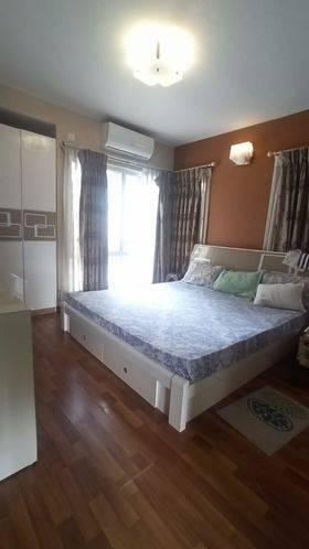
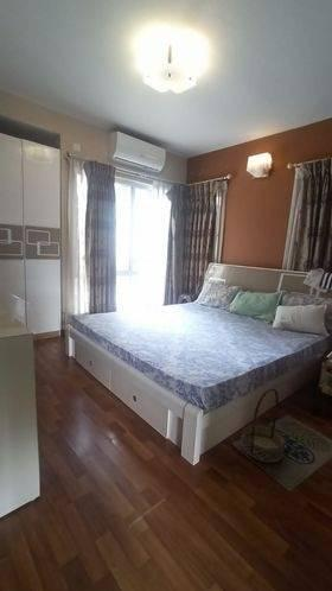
+ basket (264, 424)
